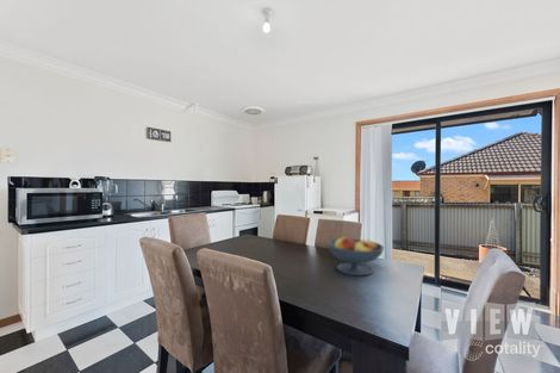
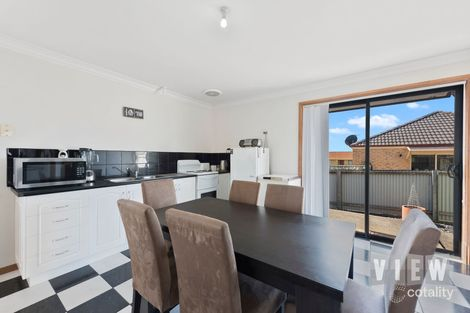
- fruit bowl (354, 251)
